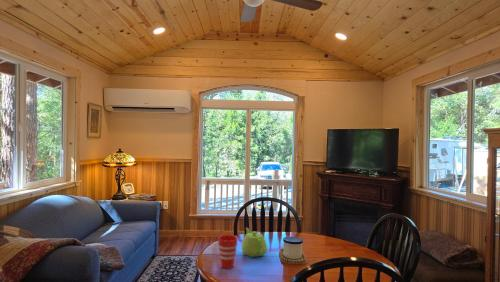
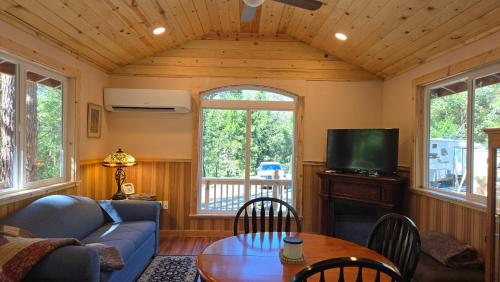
- teapot (253, 242)
- cup (227, 251)
